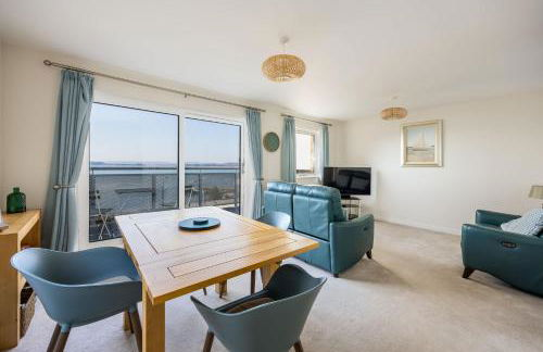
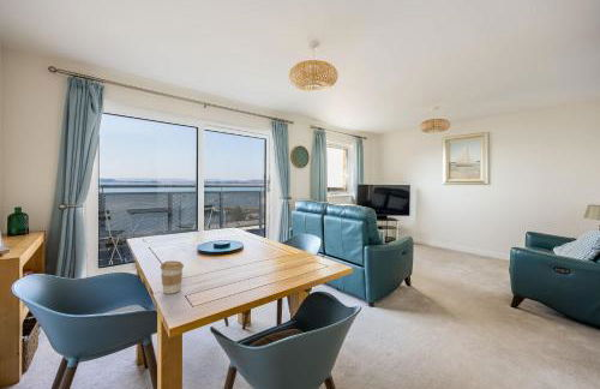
+ coffee cup (172, 276)
